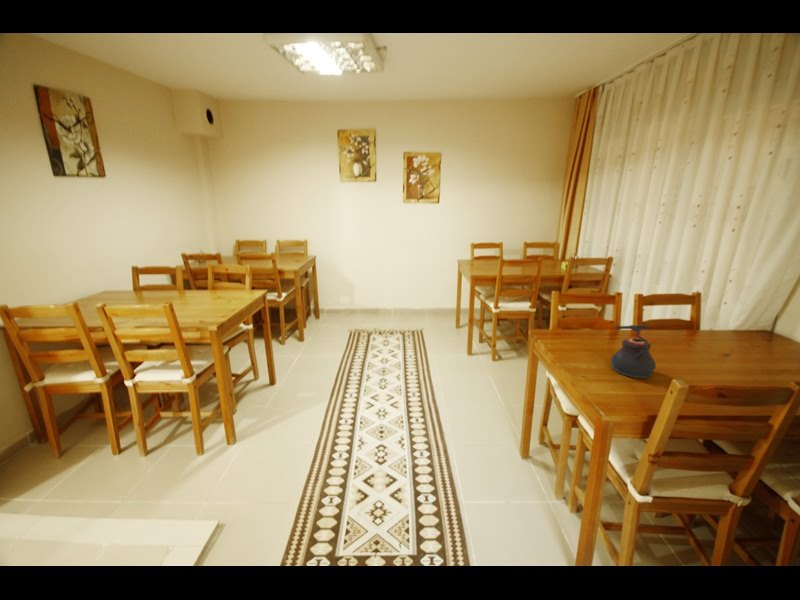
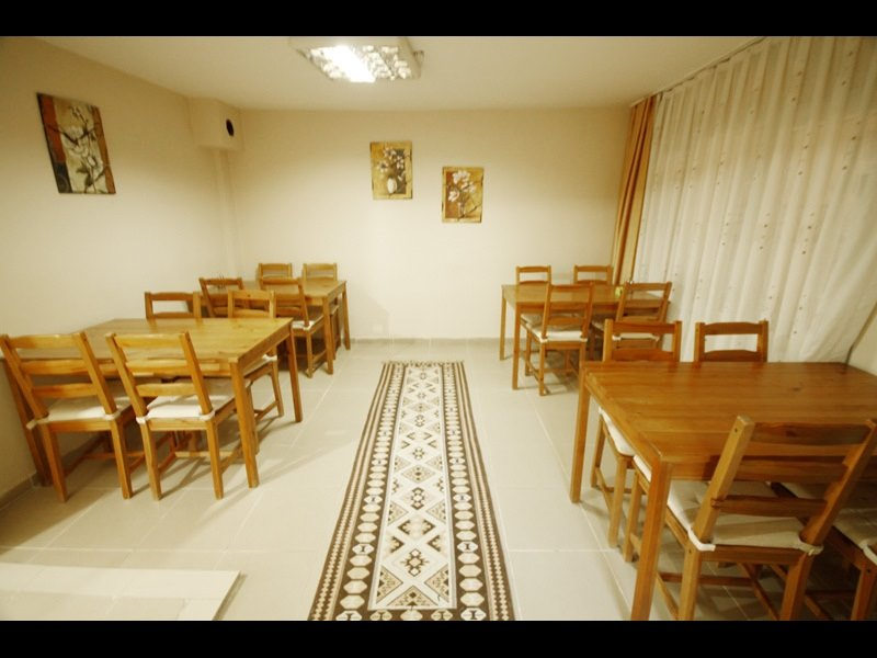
- teapot (635, 348)
